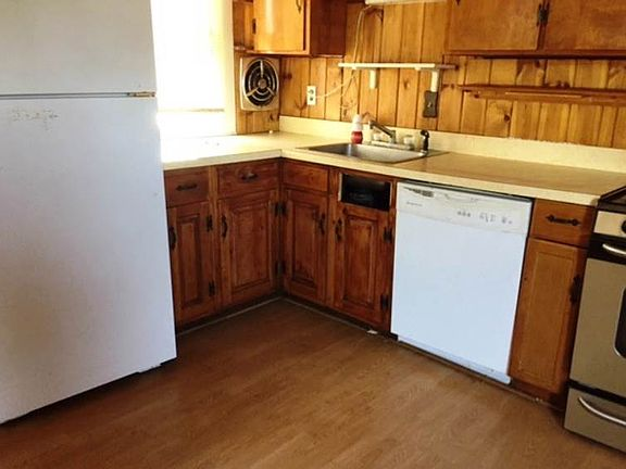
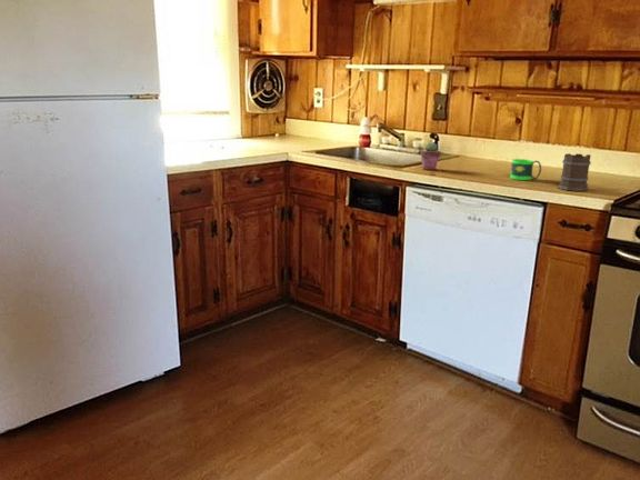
+ mug (526, 169)
+ potted succulent (430, 156)
+ mug (576, 170)
